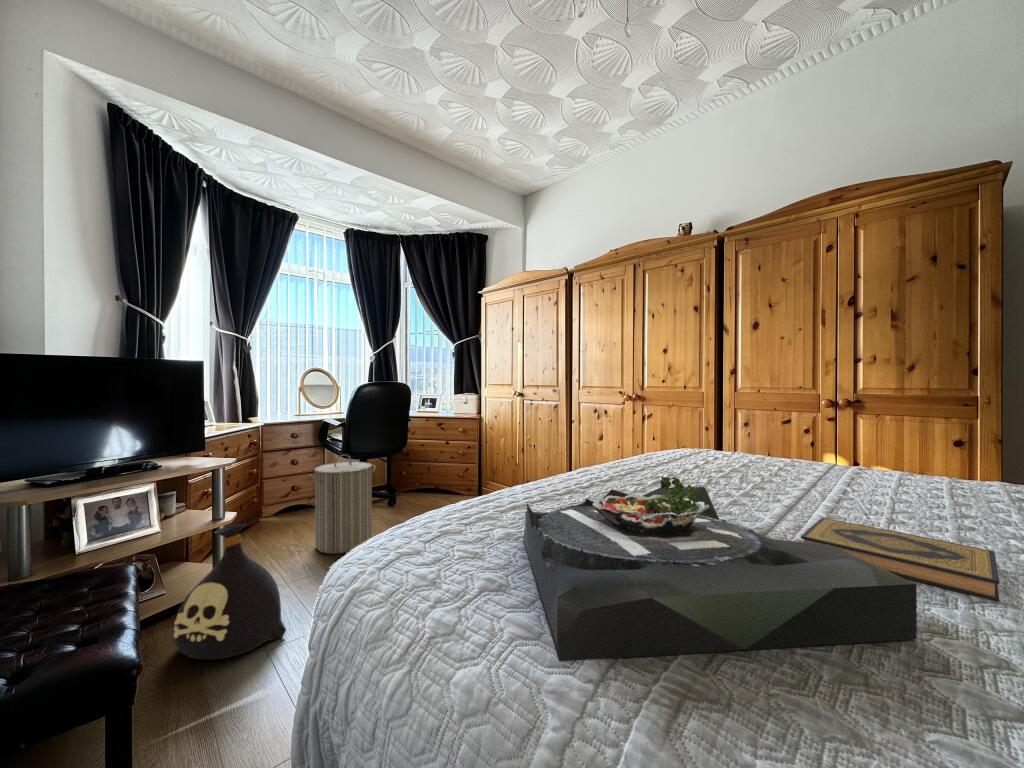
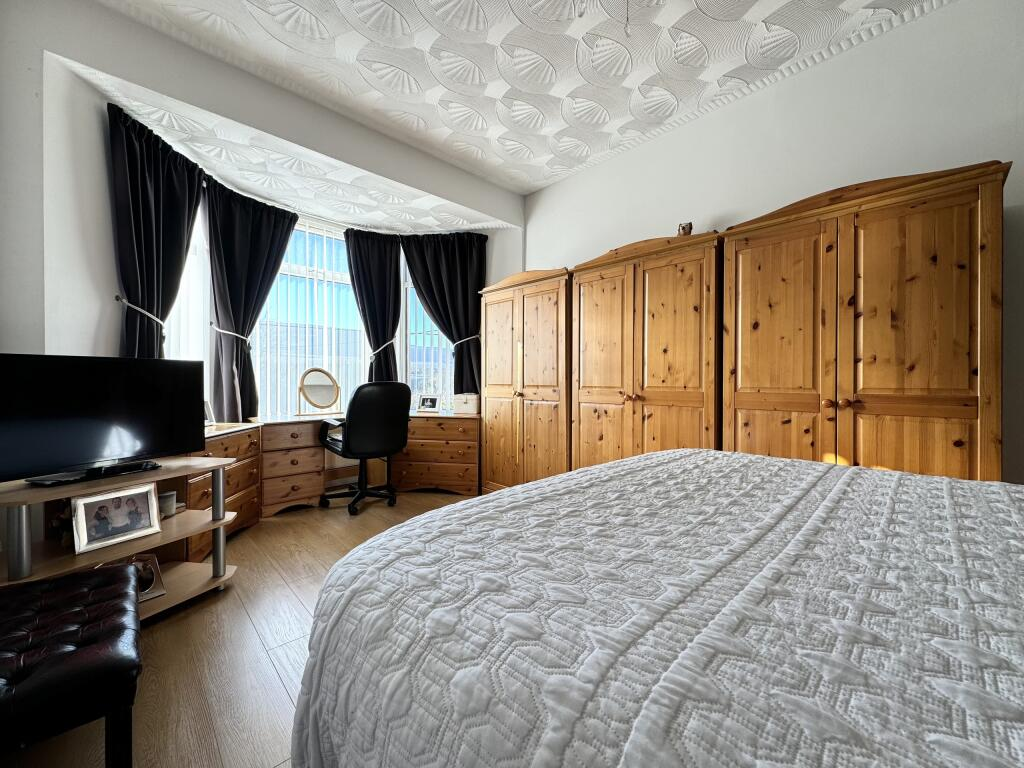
- hardback book (893, 550)
- serving tray (656, 517)
- bag (232, 583)
- laundry hamper (344, 498)
